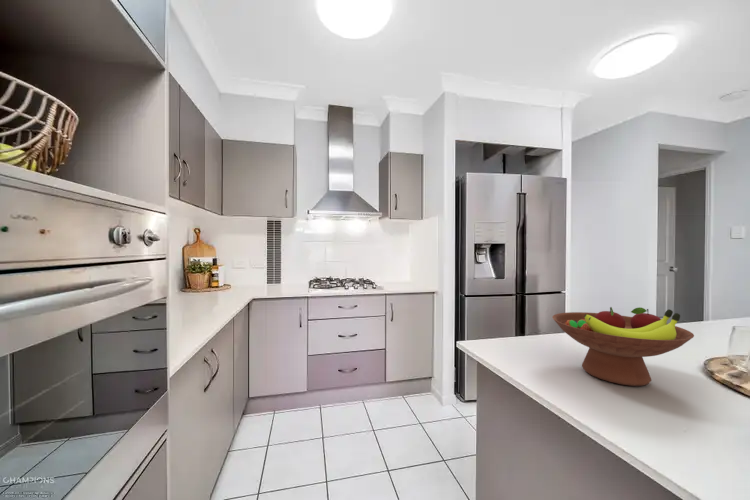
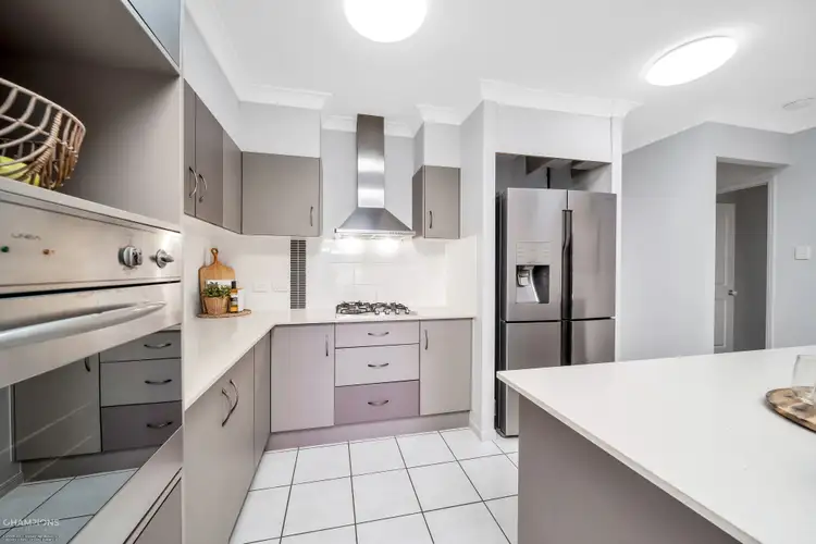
- fruit bowl (614, 339)
